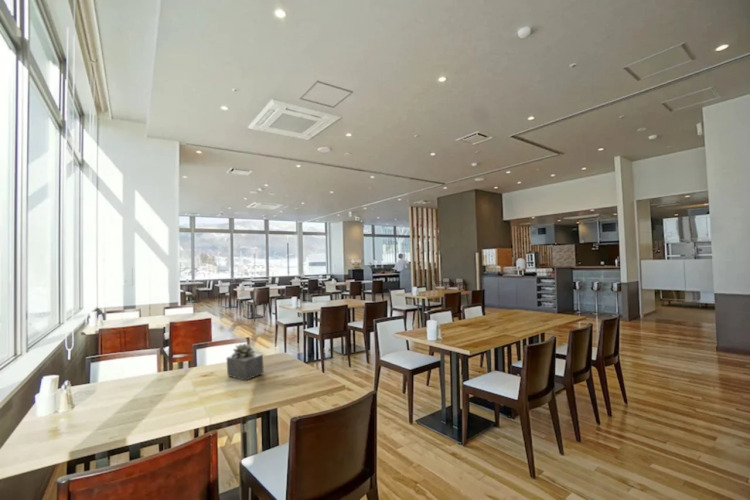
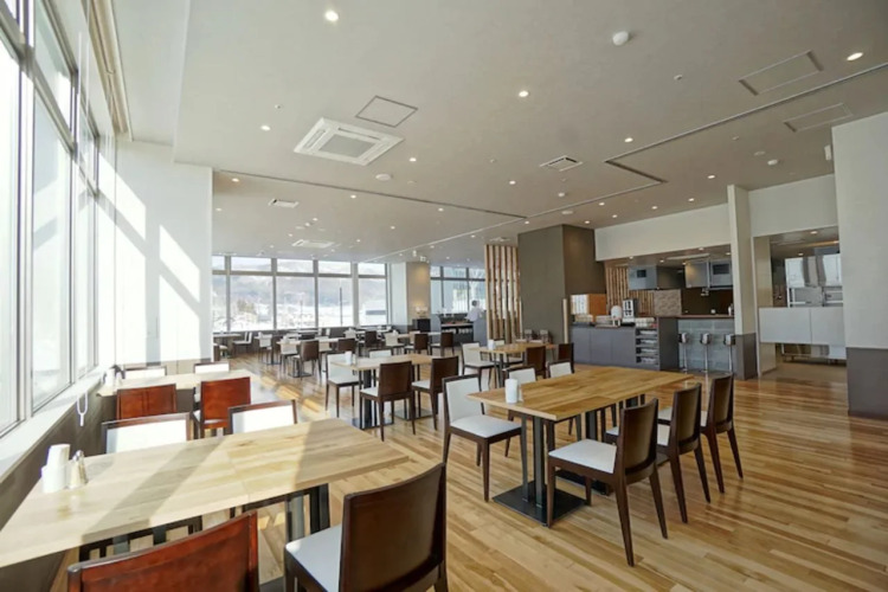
- succulent plant (245, 359)
